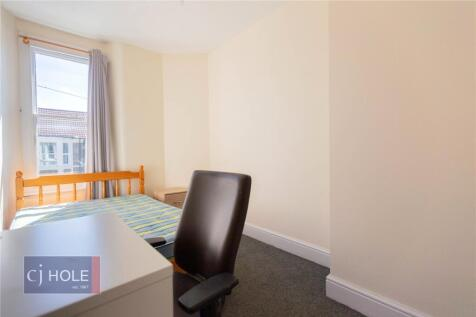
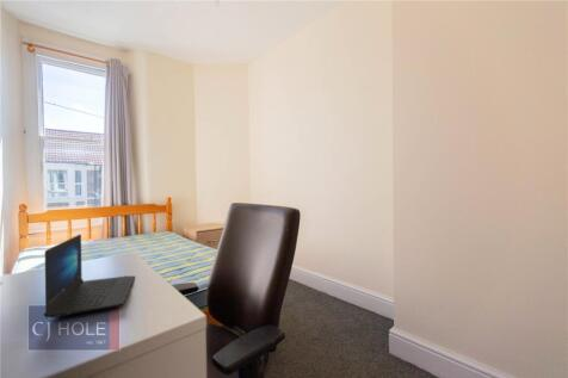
+ laptop (97, 279)
